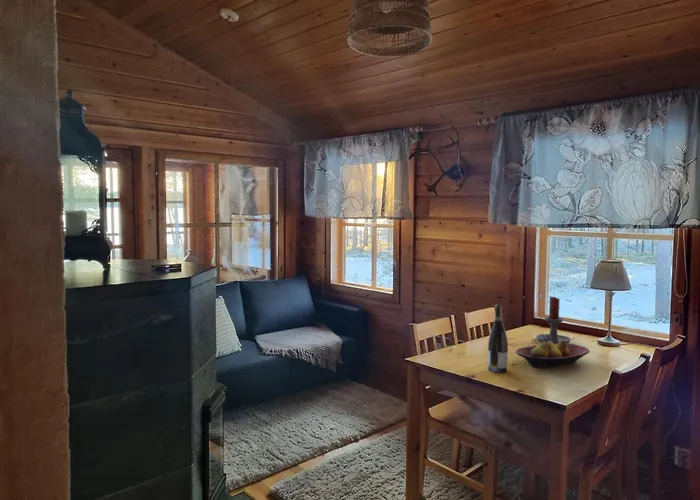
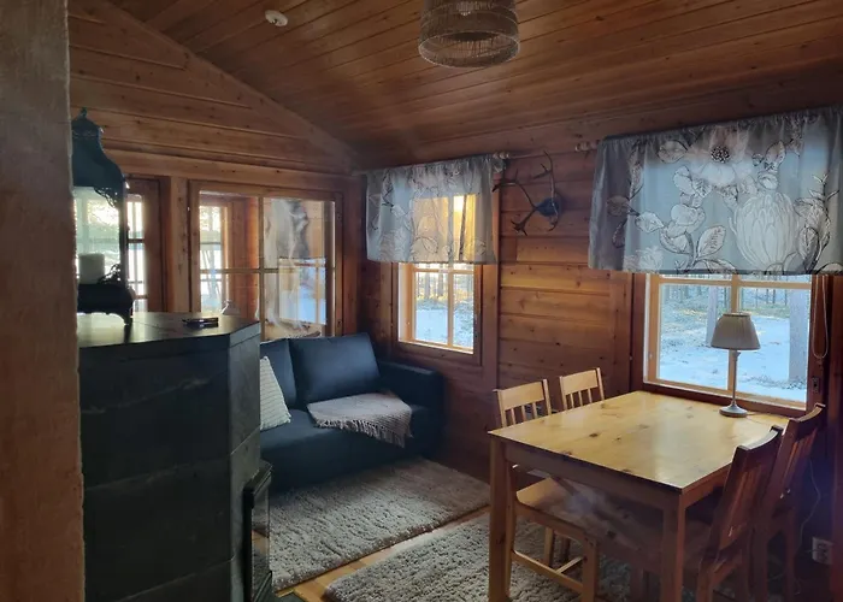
- candle holder (552, 319)
- fruit bowl (552, 351)
- wine bottle (498, 337)
